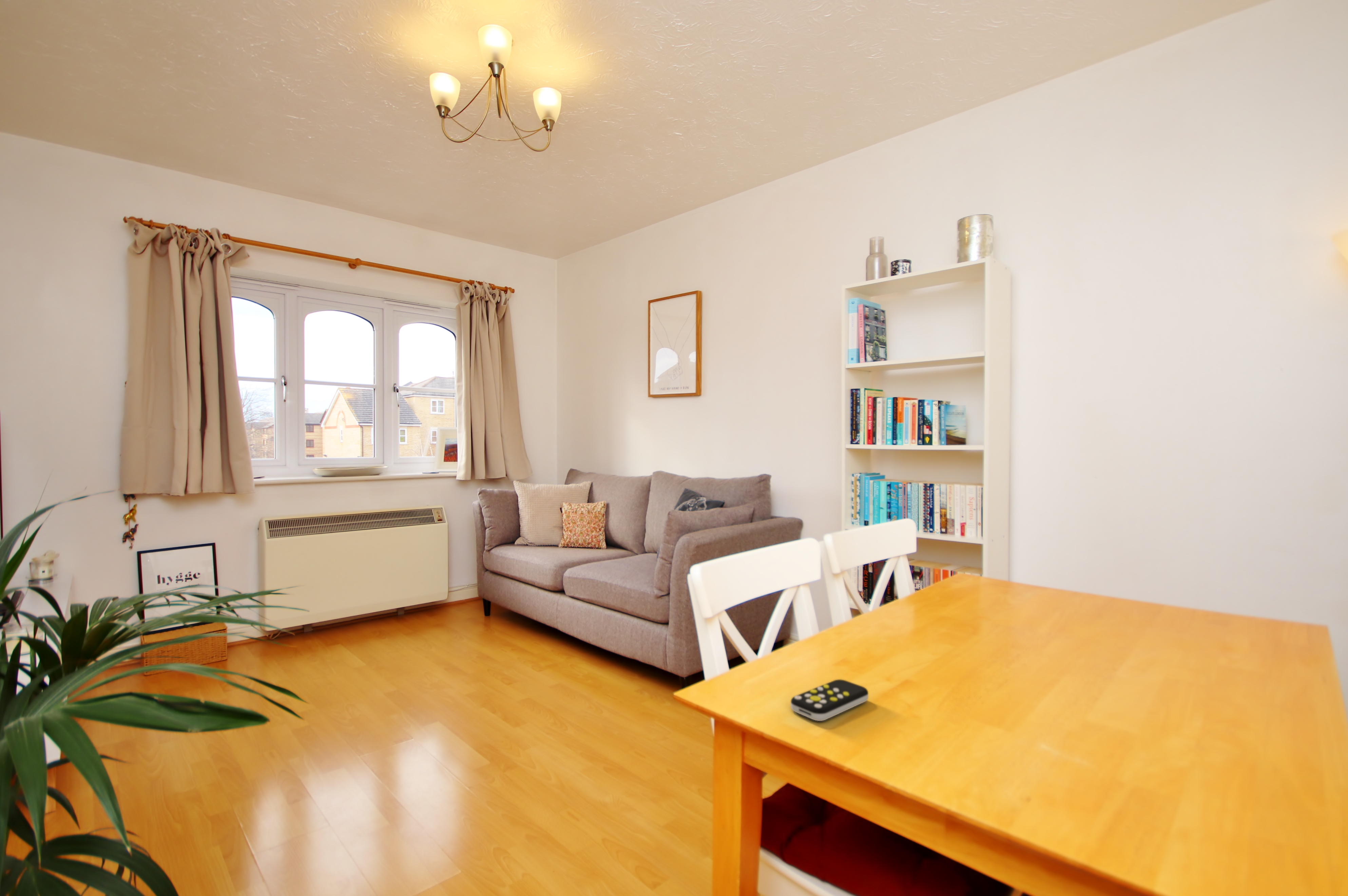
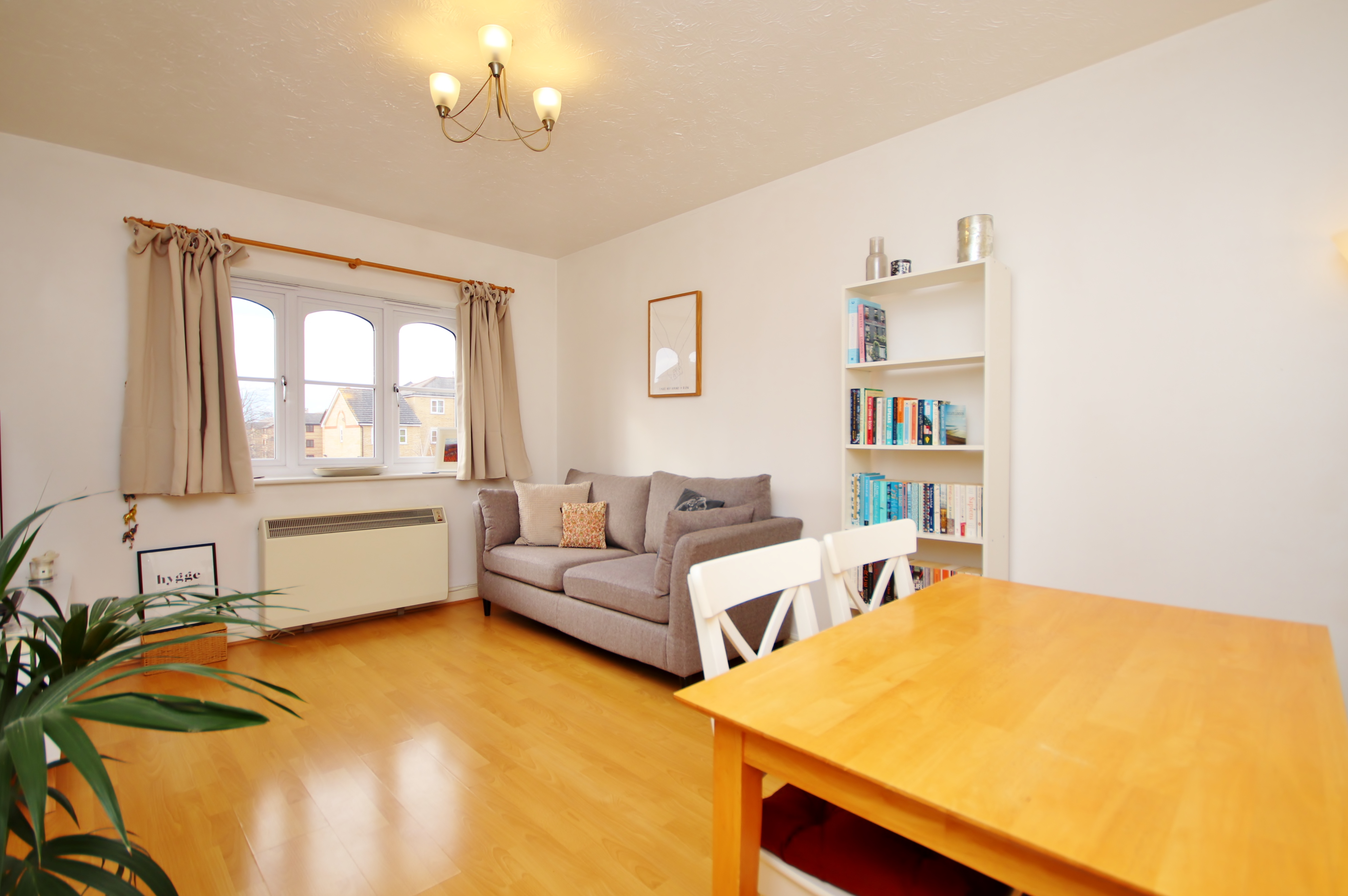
- remote control (830, 698)
